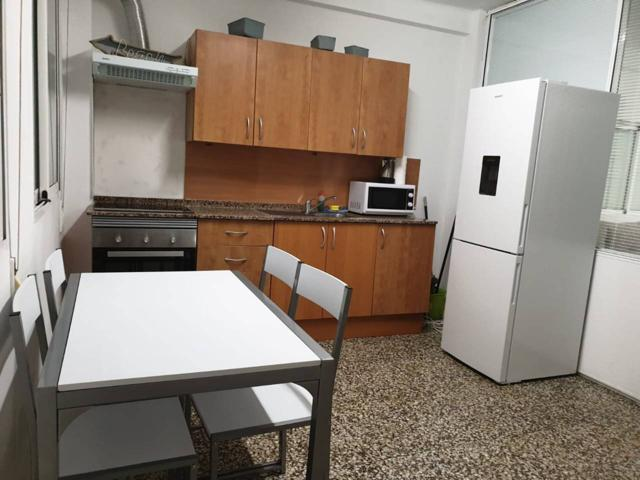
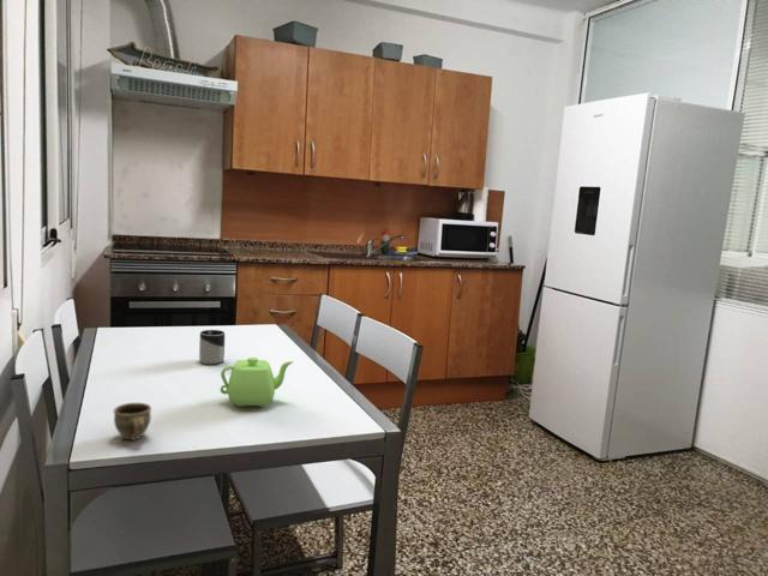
+ teapot (257, 379)
+ cup (211, 346)
+ cup (132, 424)
